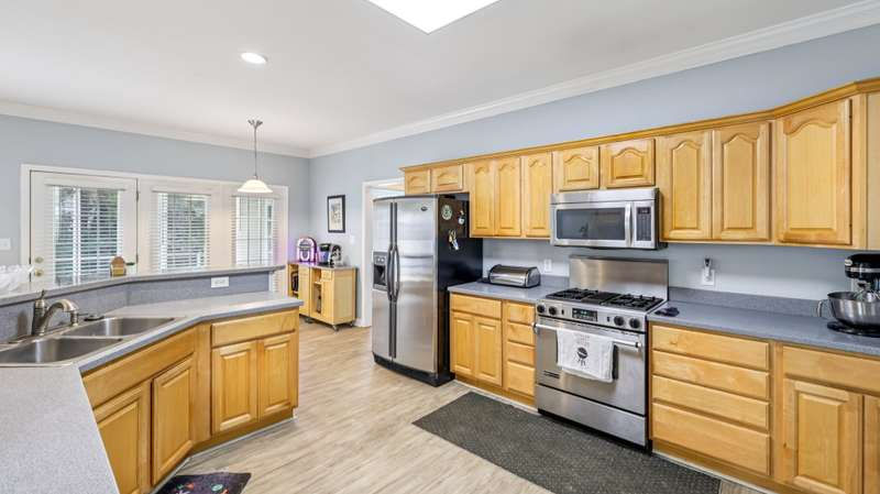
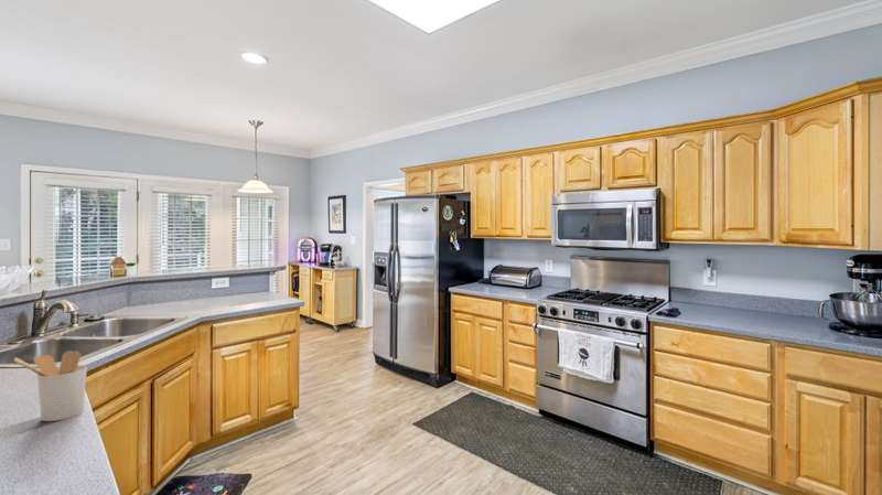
+ utensil holder (50, 384)
